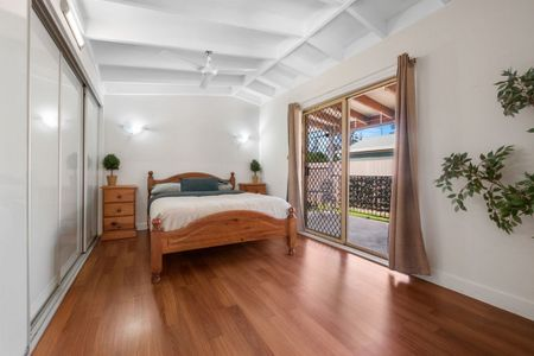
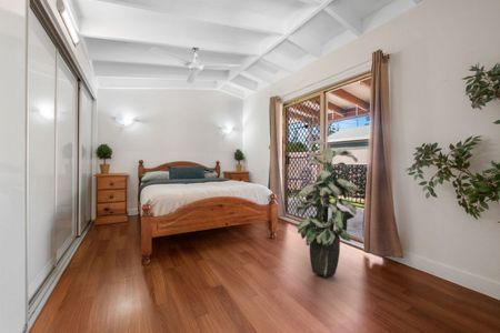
+ indoor plant (322, 205)
